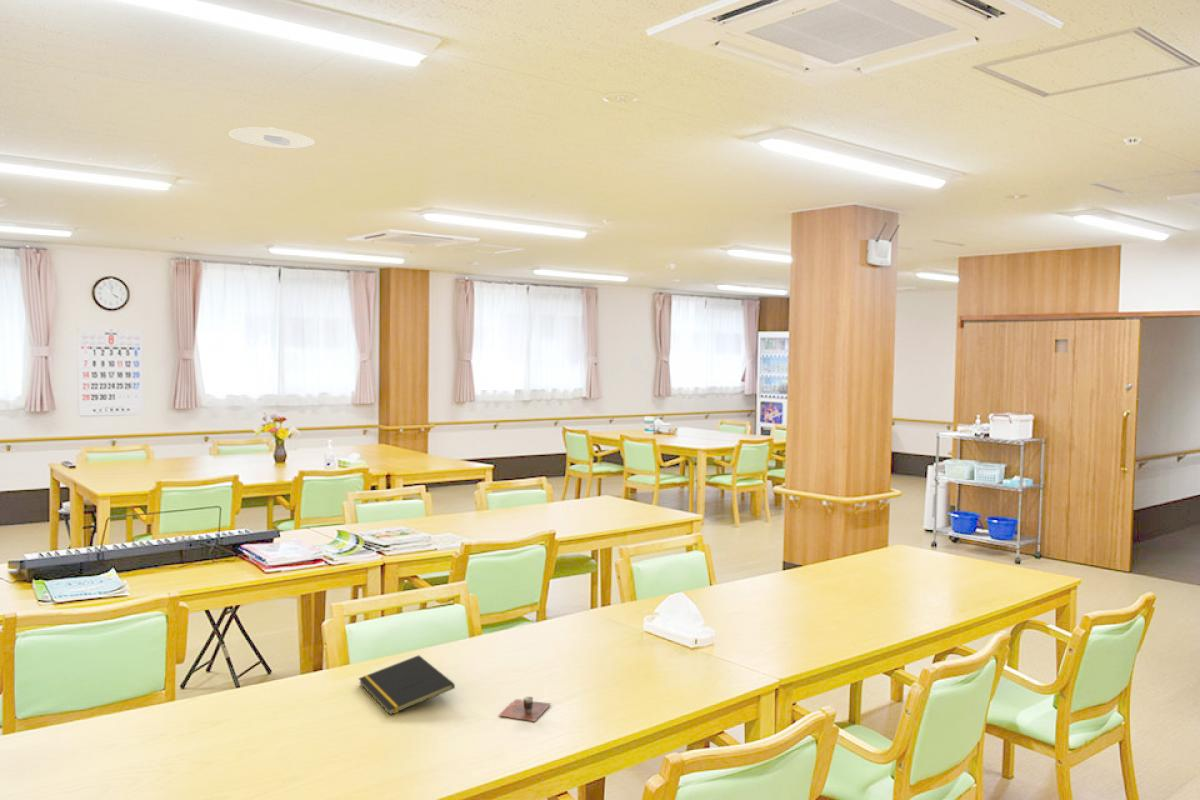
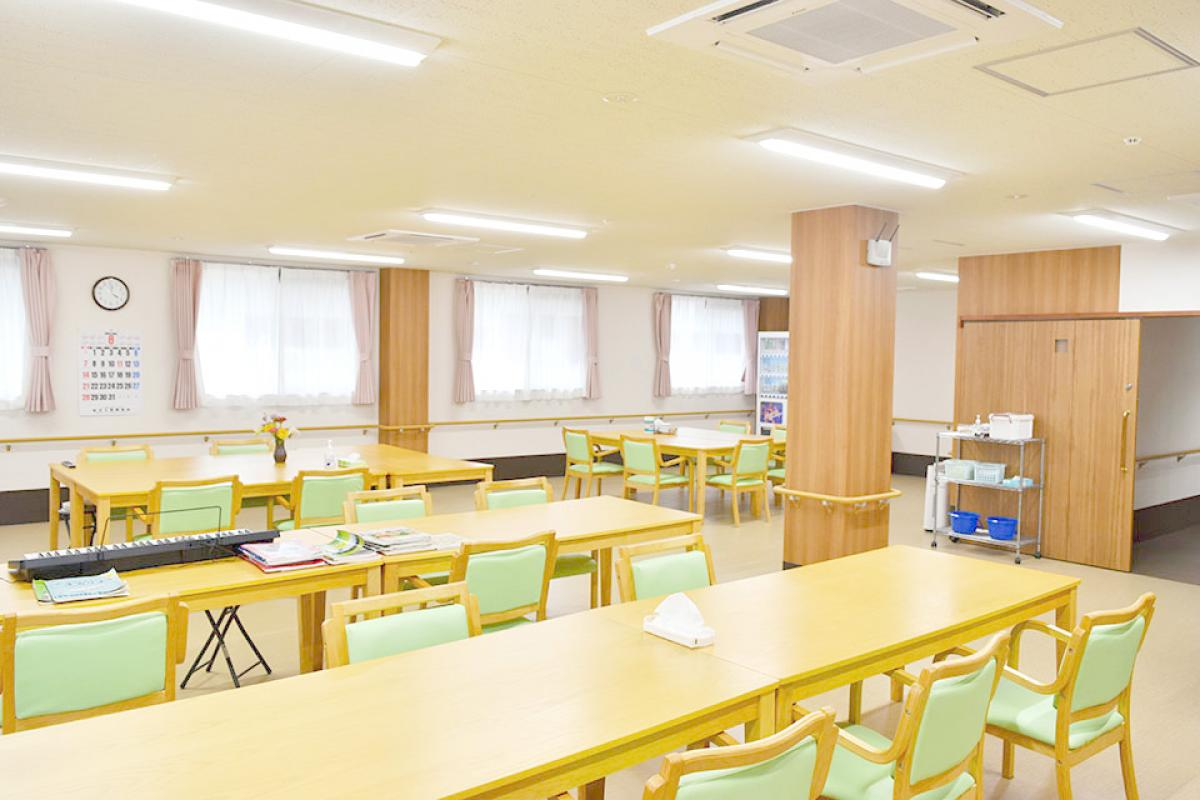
- notepad (405, 683)
- recessed light (272, 134)
- cup (525, 703)
